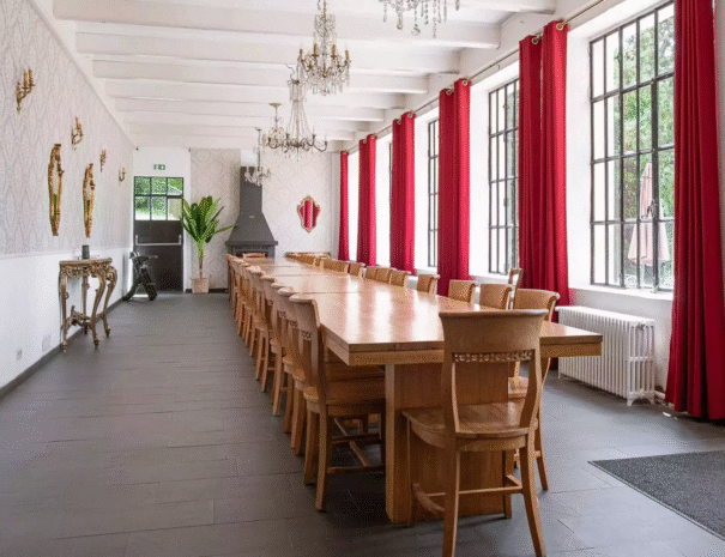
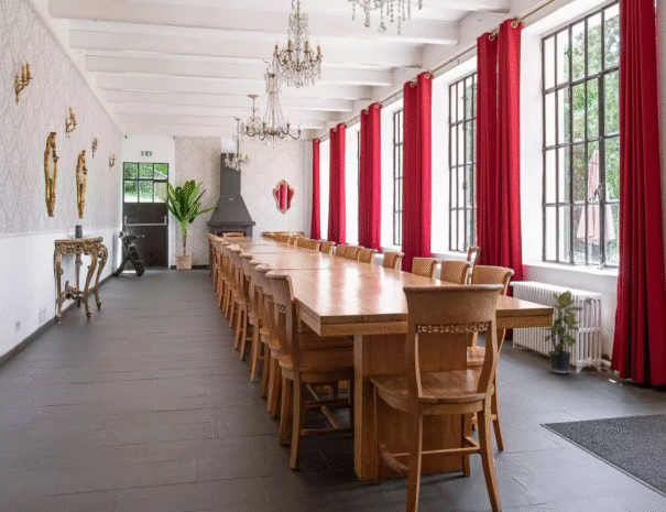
+ potted plant (559, 330)
